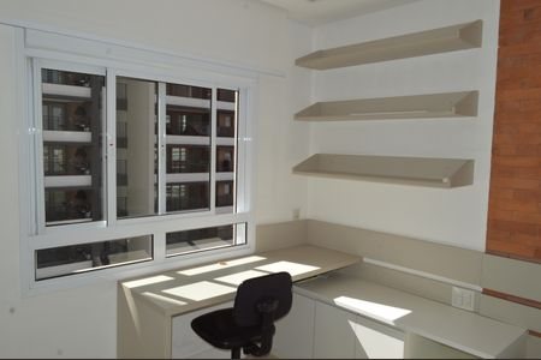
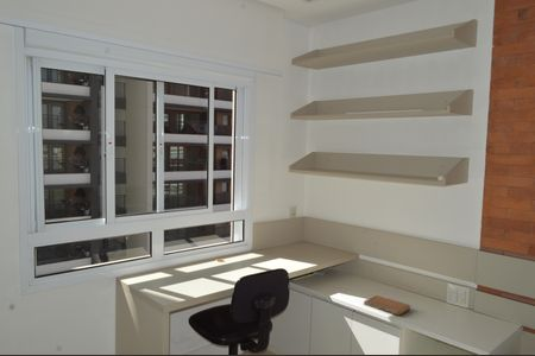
+ notebook (386, 304)
